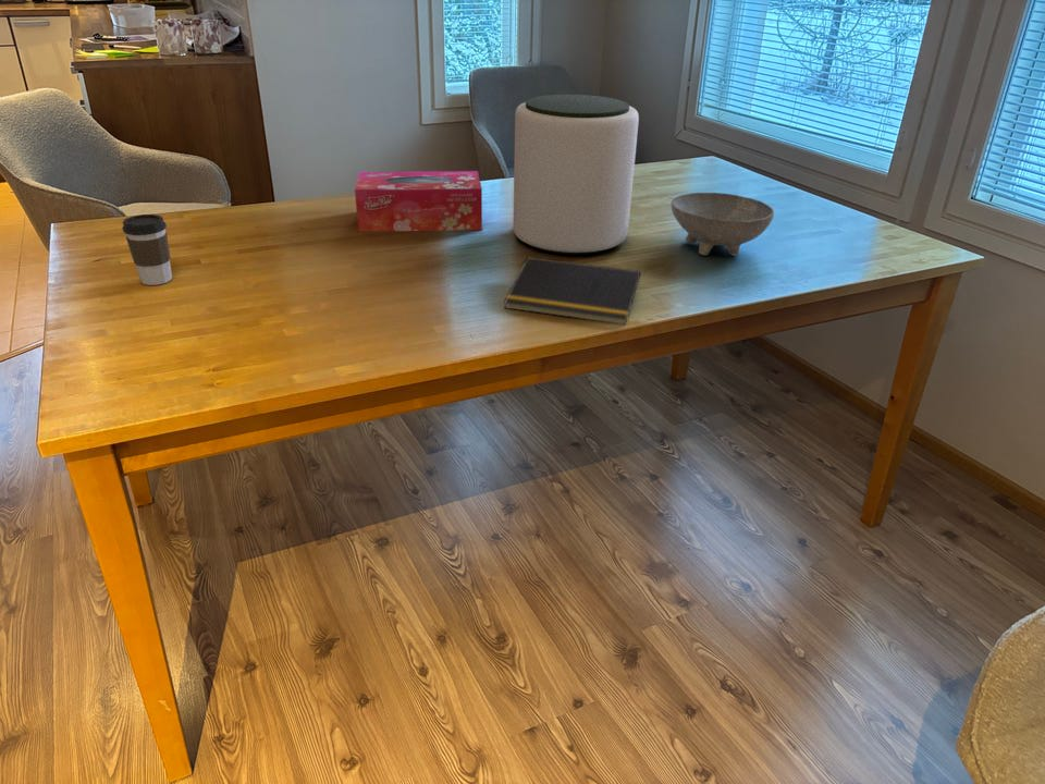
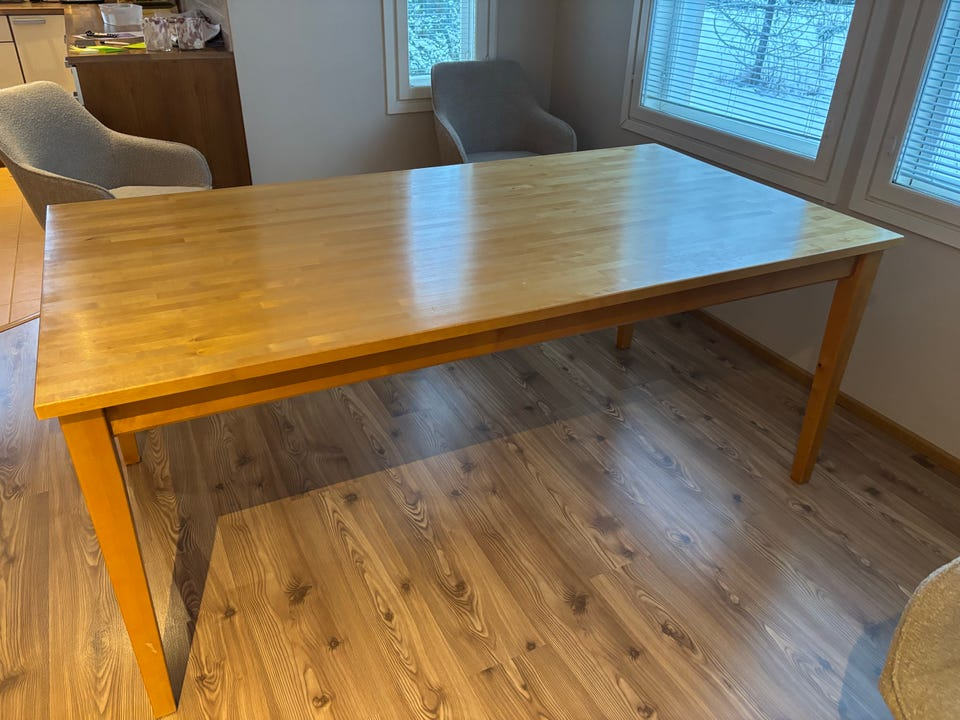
- bowl (718, 226)
- tissue box (419, 200)
- coffee cup (149, 249)
- plant pot (573, 173)
- notepad (574, 289)
